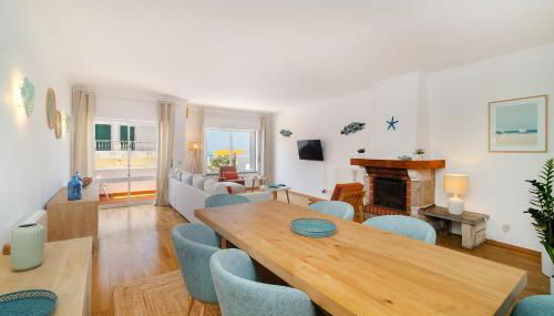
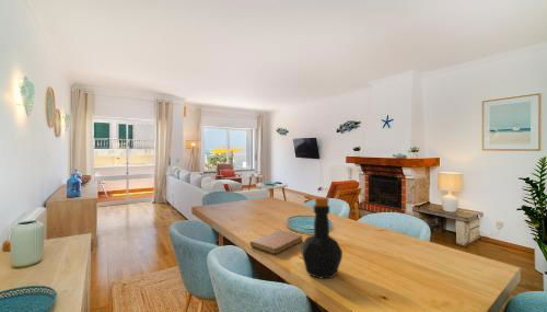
+ bottle (321, 234)
+ notebook (277, 240)
